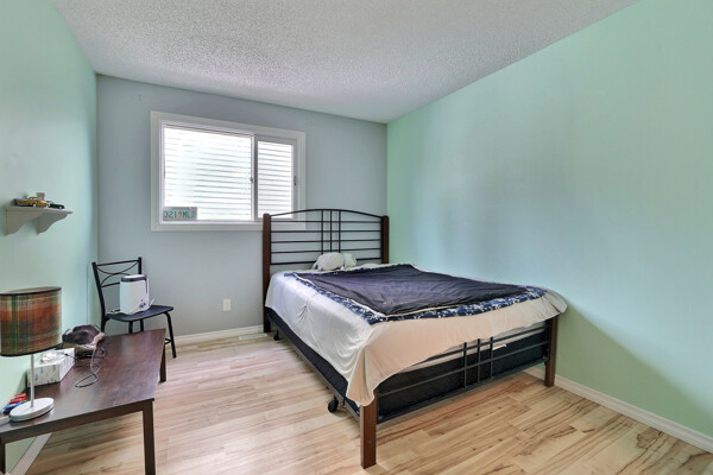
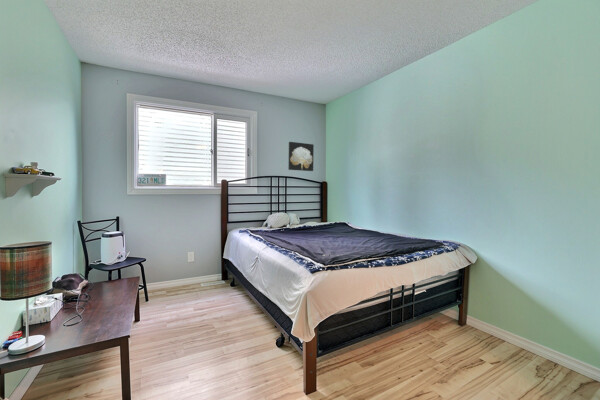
+ wall art (301, 156)
